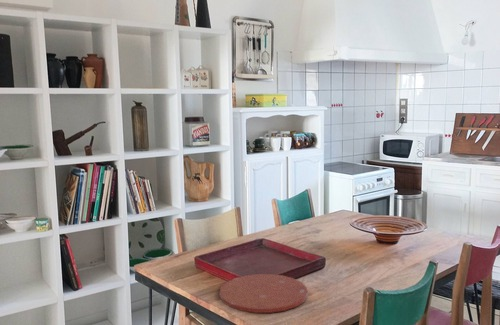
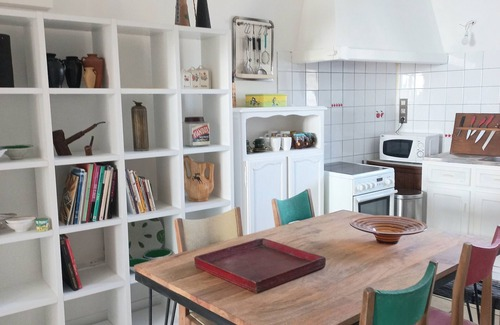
- plate (263, 291)
